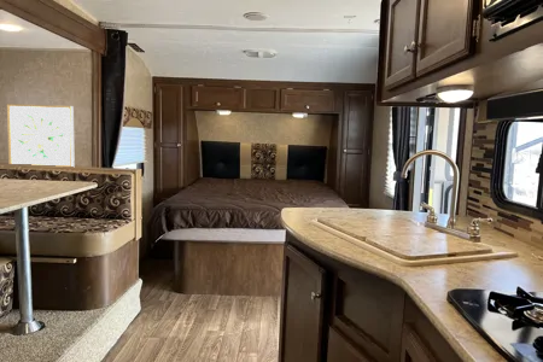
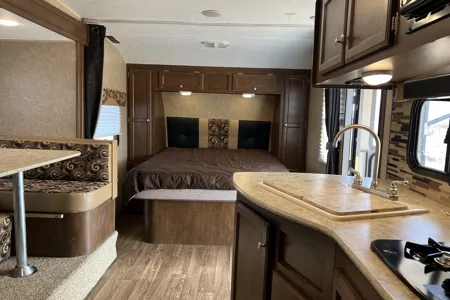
- wall art (41, 135)
